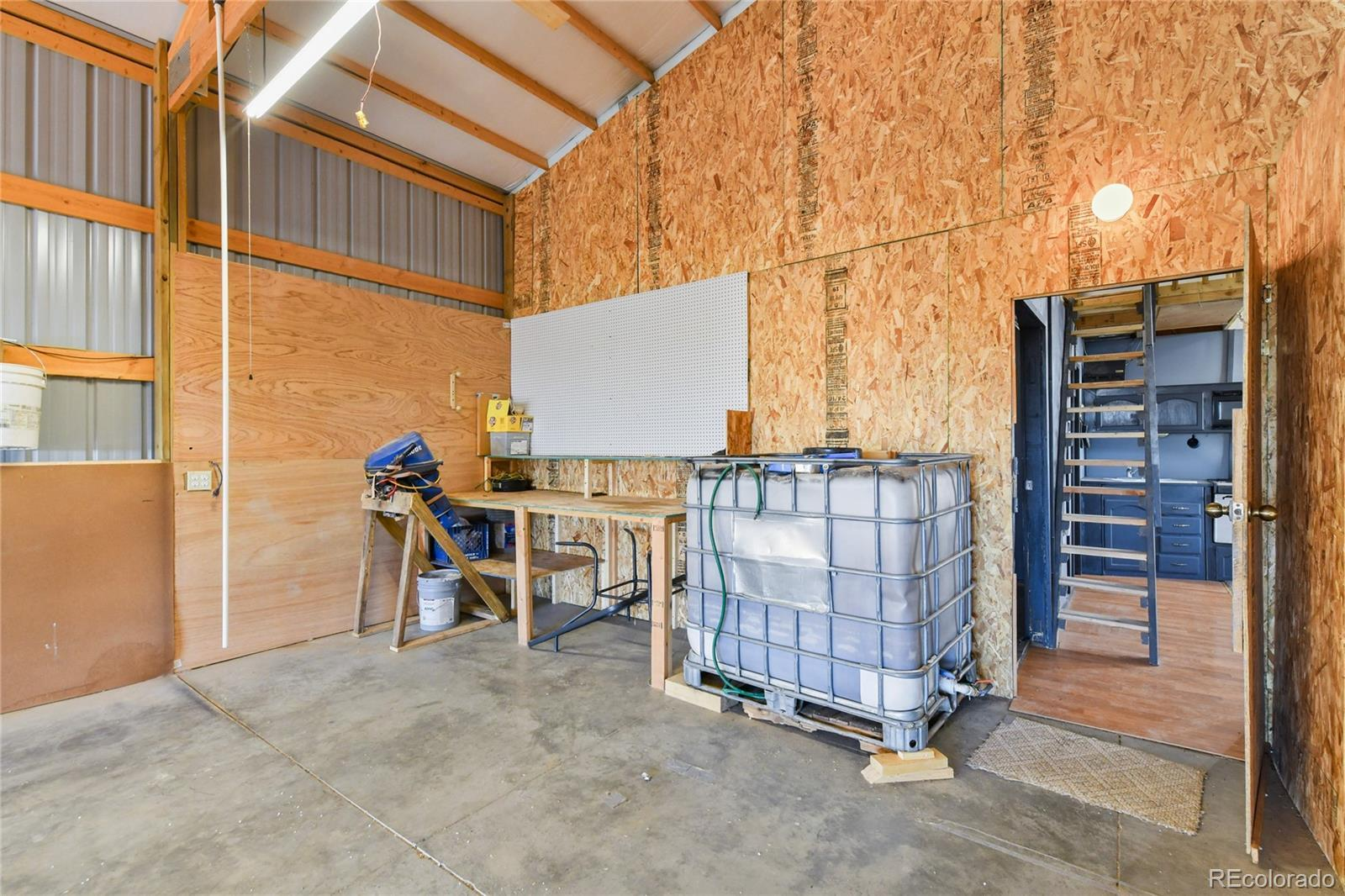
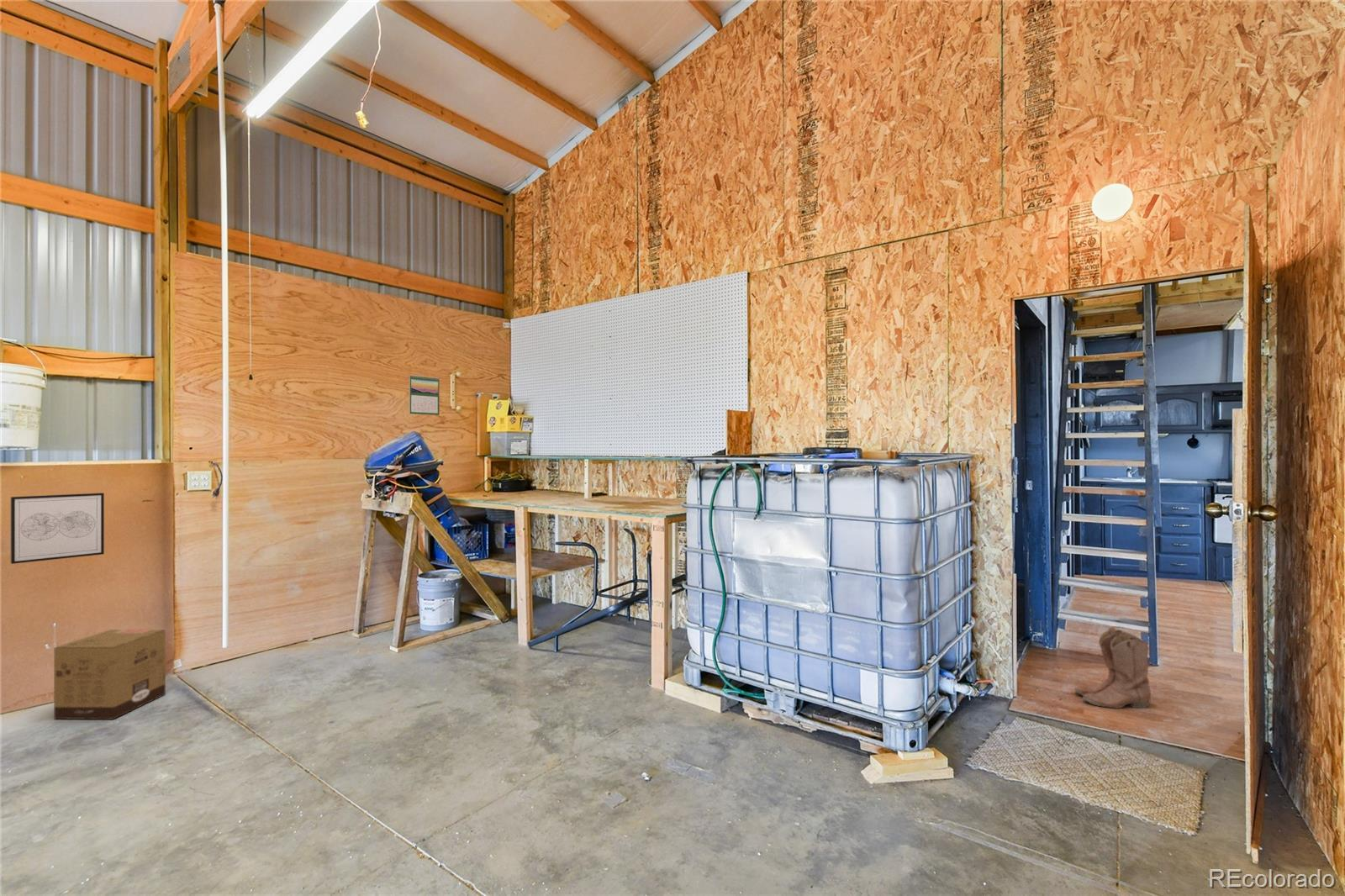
+ wall art (59, 526)
+ calendar (425, 394)
+ boots (1110, 665)
+ cardboard box (112, 672)
